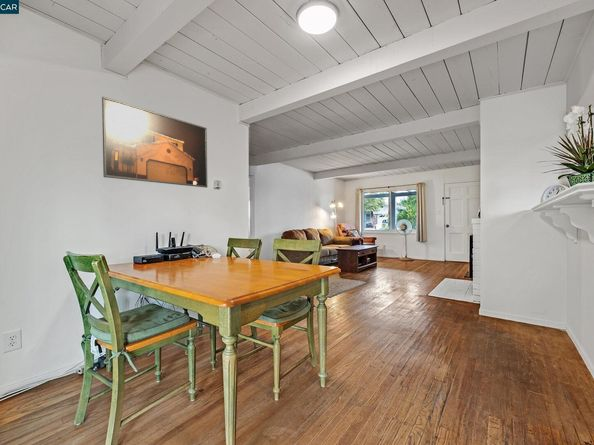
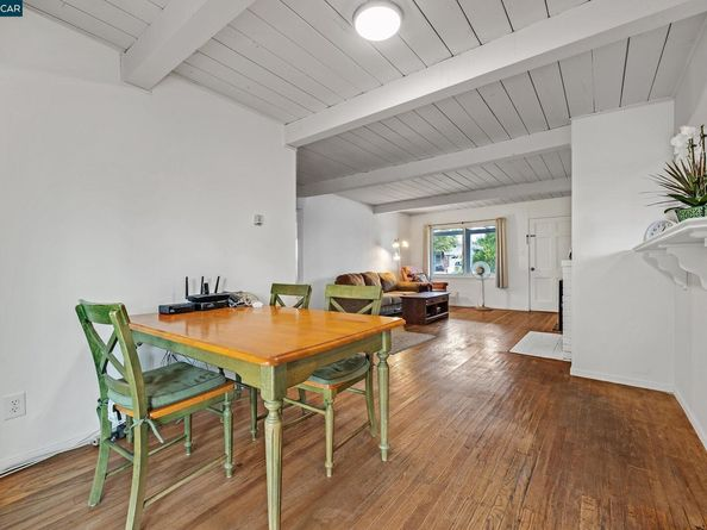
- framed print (162, 148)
